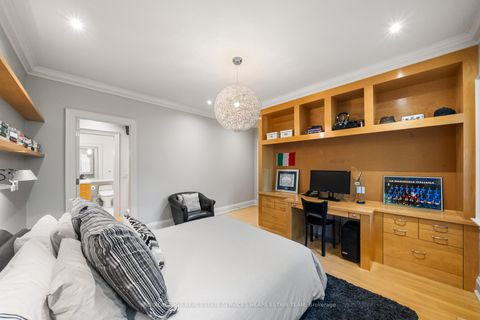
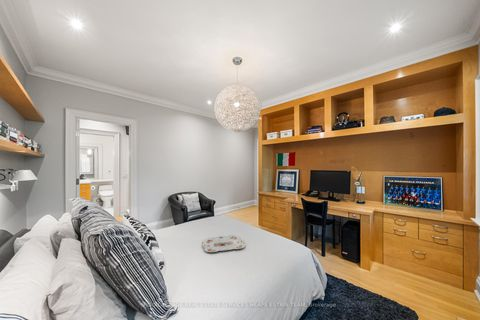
+ serving tray (223, 243)
